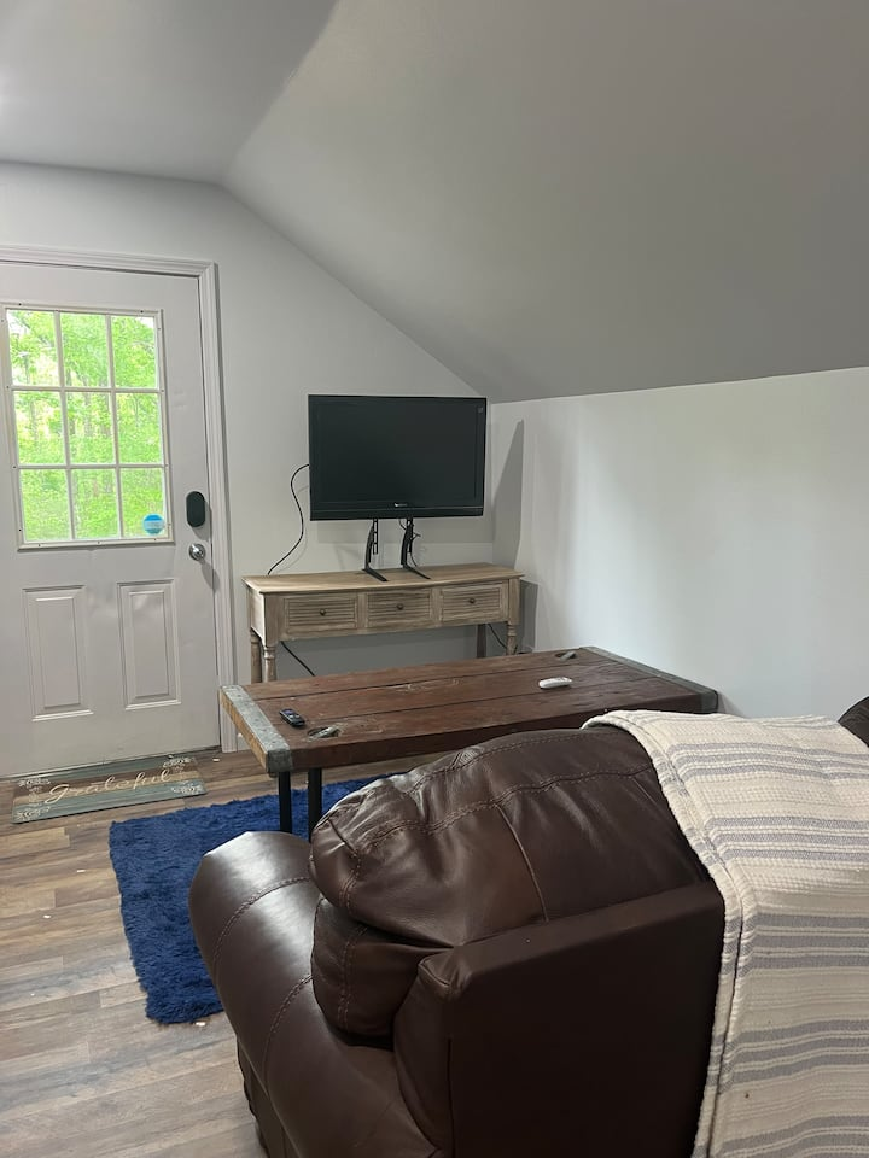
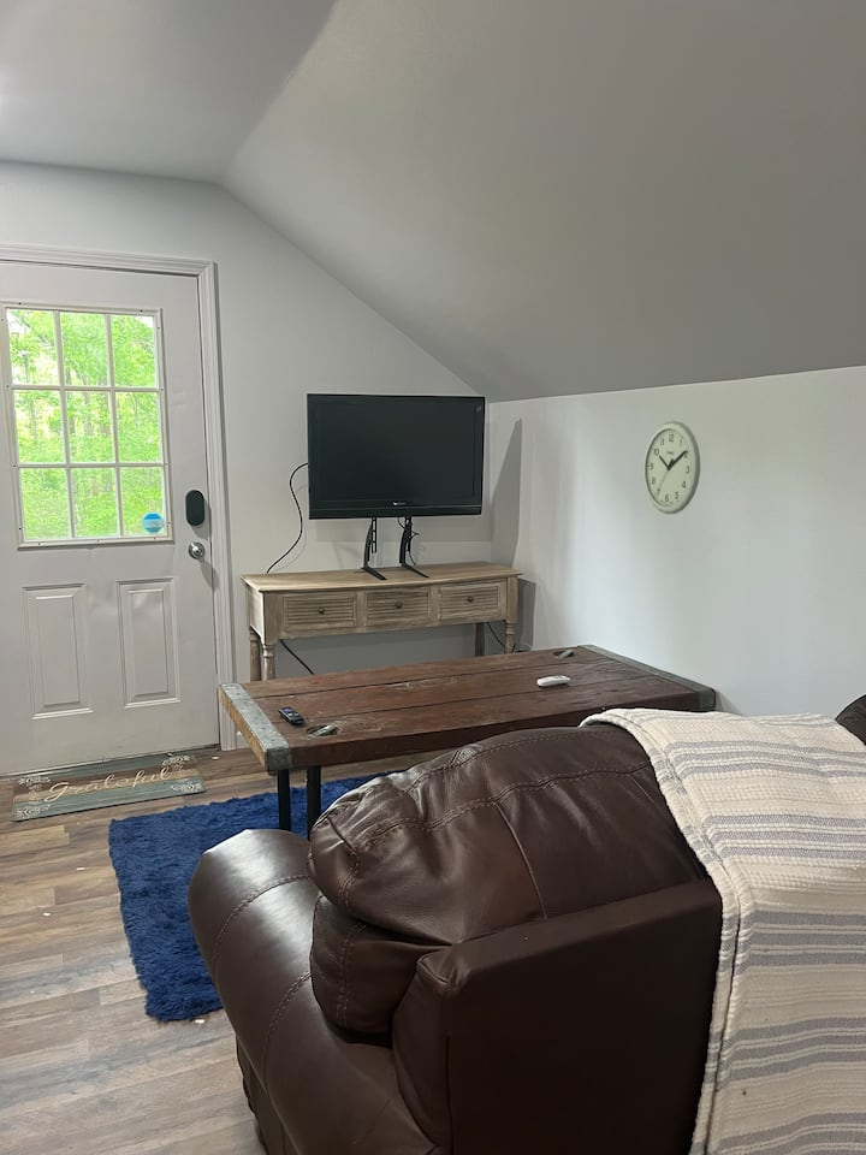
+ wall clock (669, 467)
